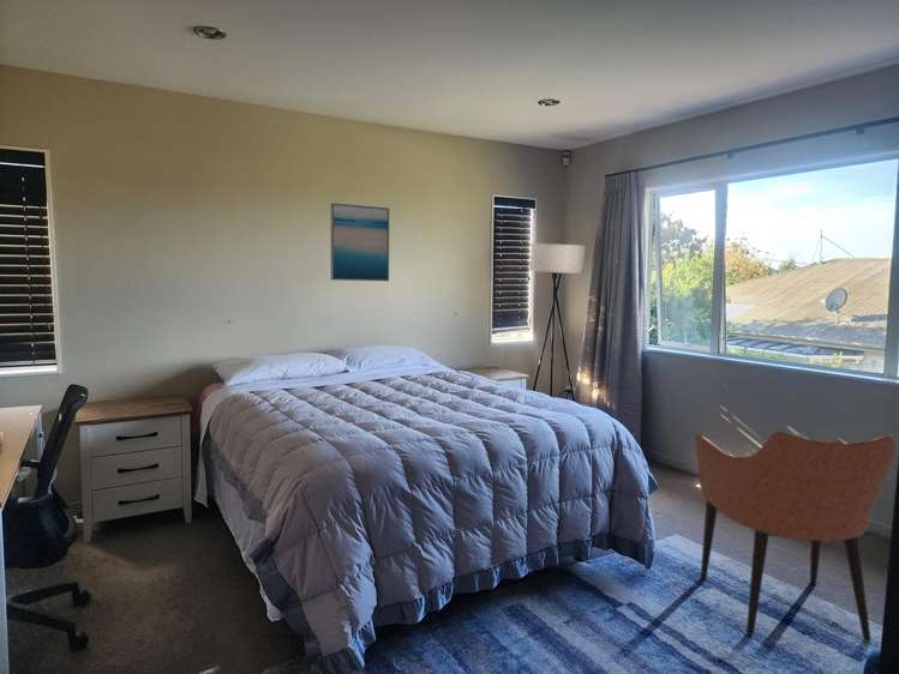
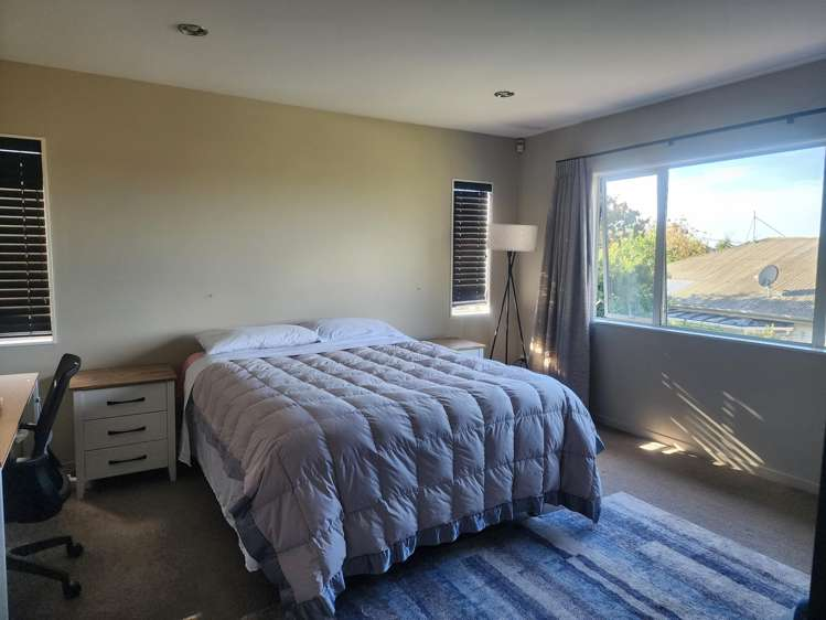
- armchair (792, 517)
- wall art (360, 242)
